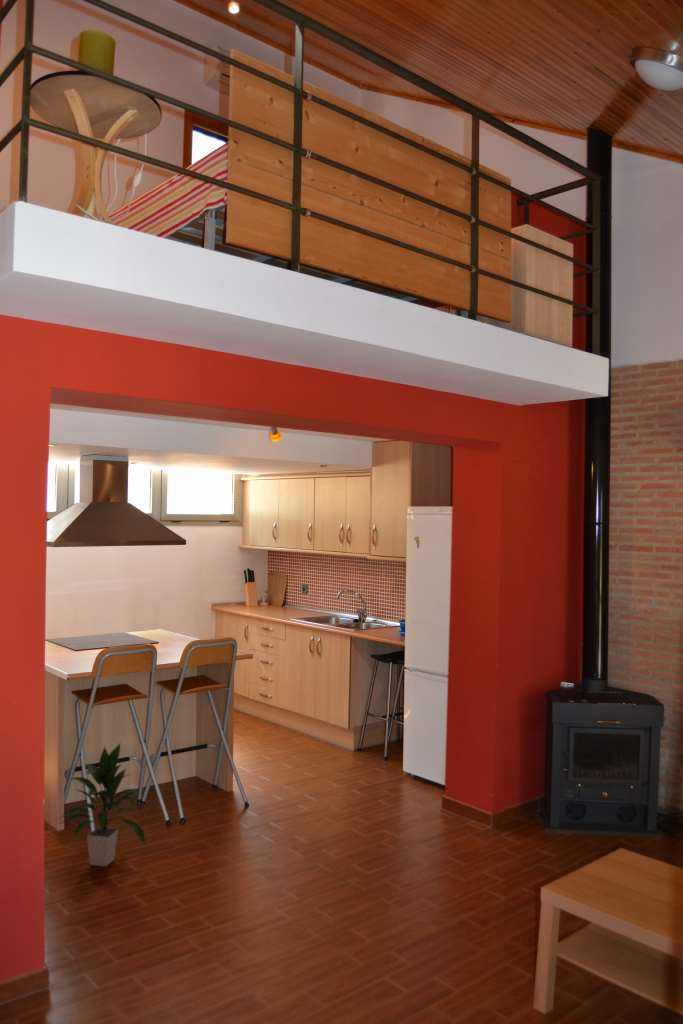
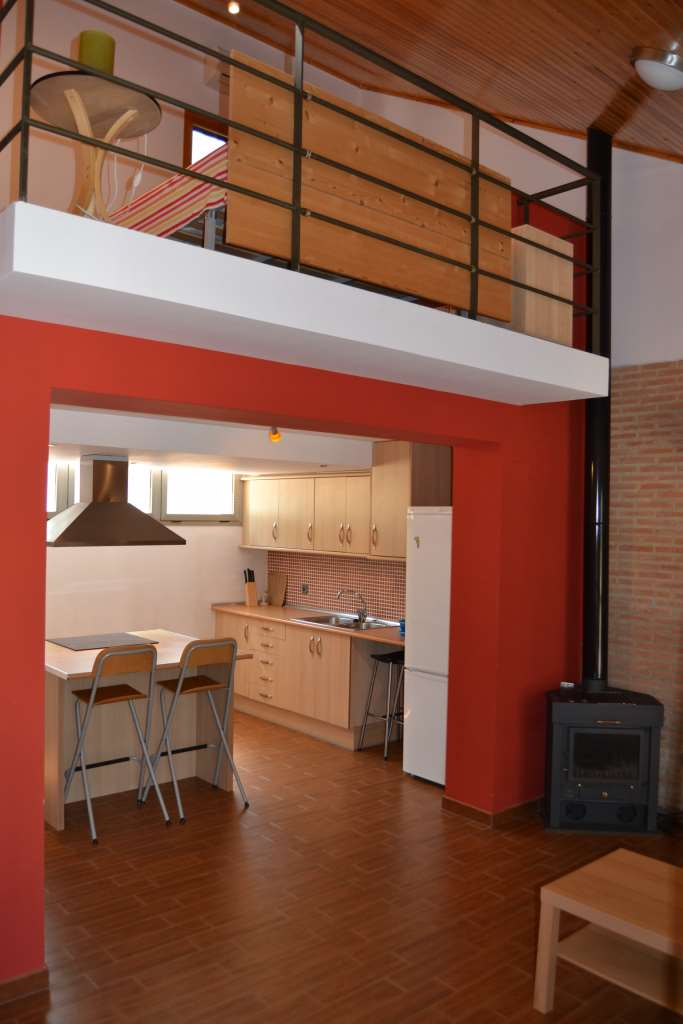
- indoor plant (105, 806)
